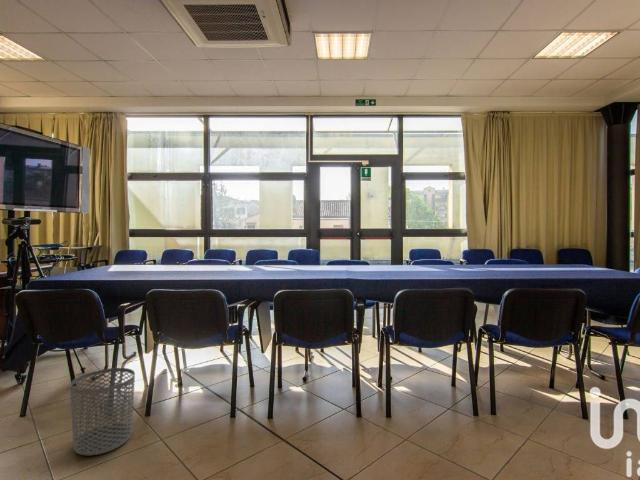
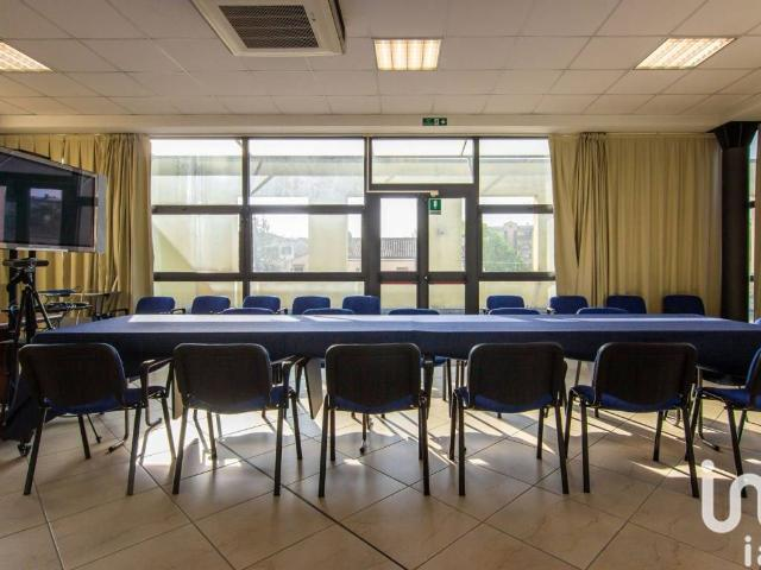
- waste bin (103, 410)
